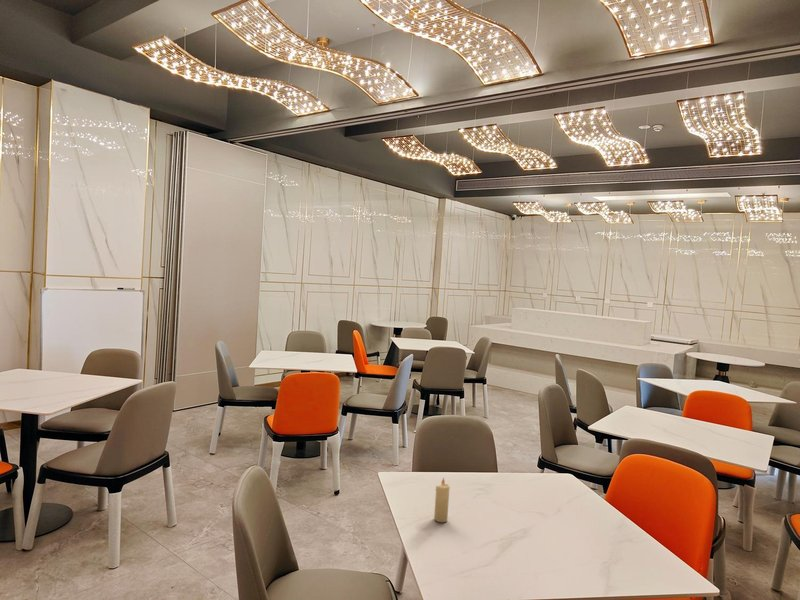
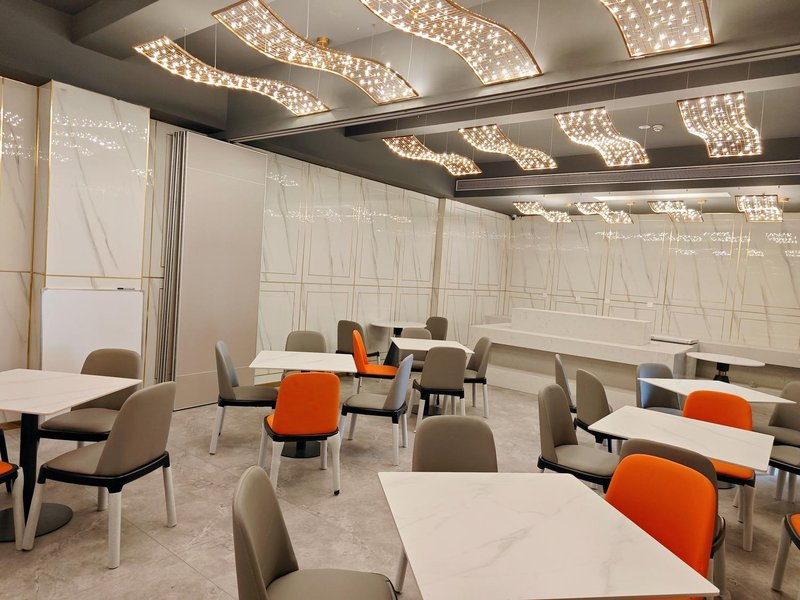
- candle (441, 498)
